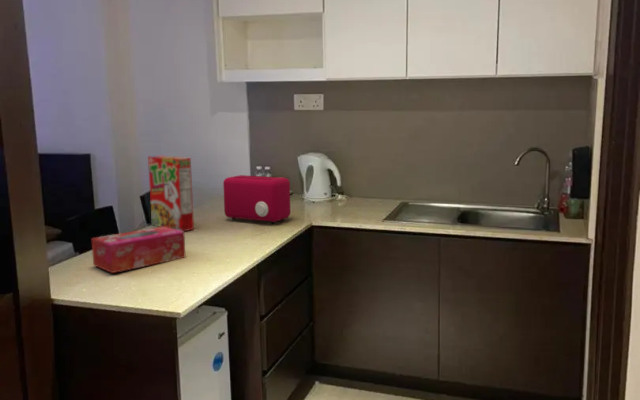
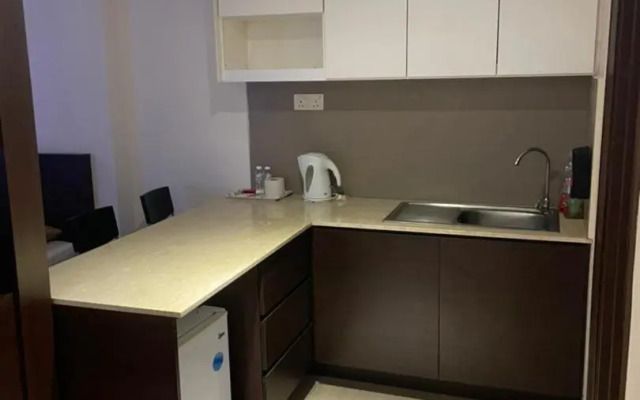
- toaster (255, 199)
- cereal box (170, 192)
- tissue box (139, 248)
